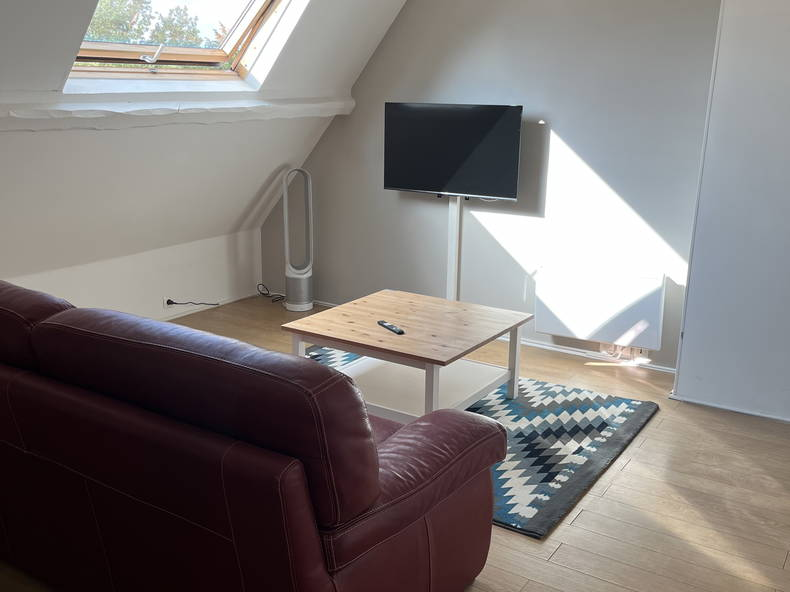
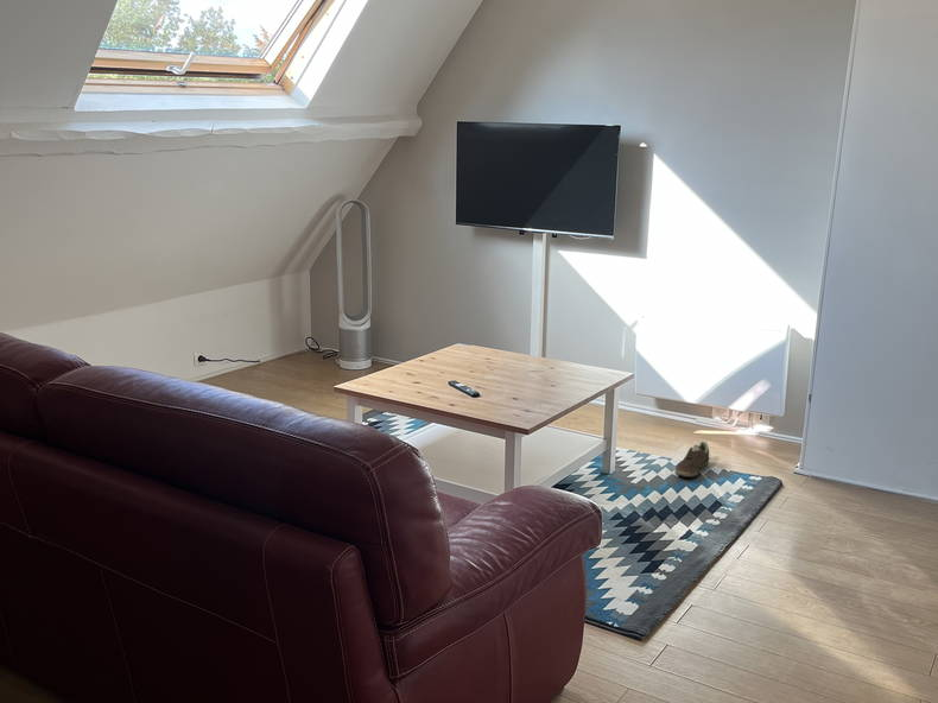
+ sneaker (691, 457)
